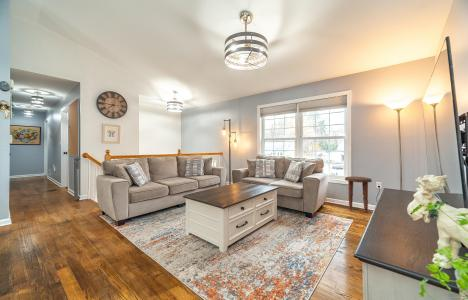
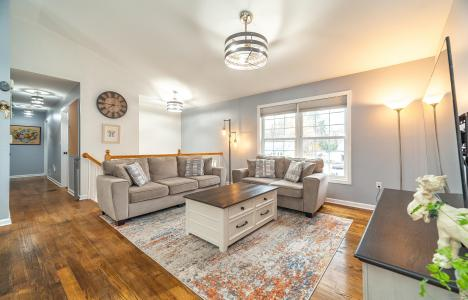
- side table (352, 193)
